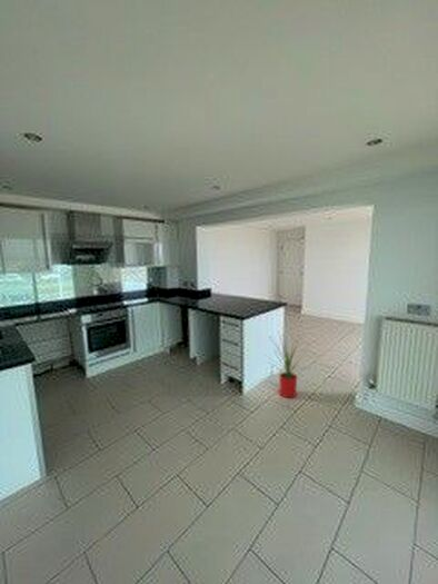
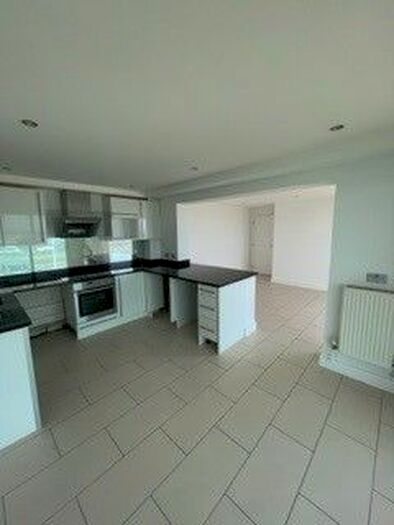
- house plant (289, 364)
